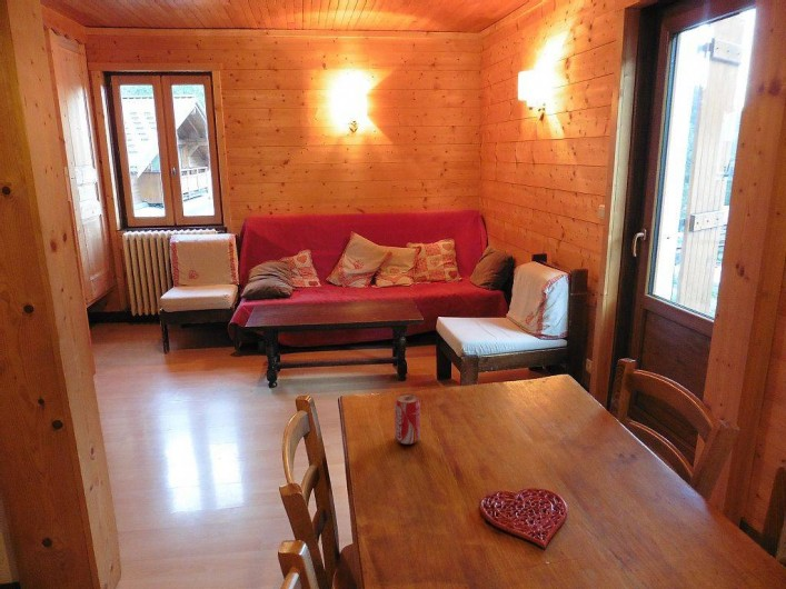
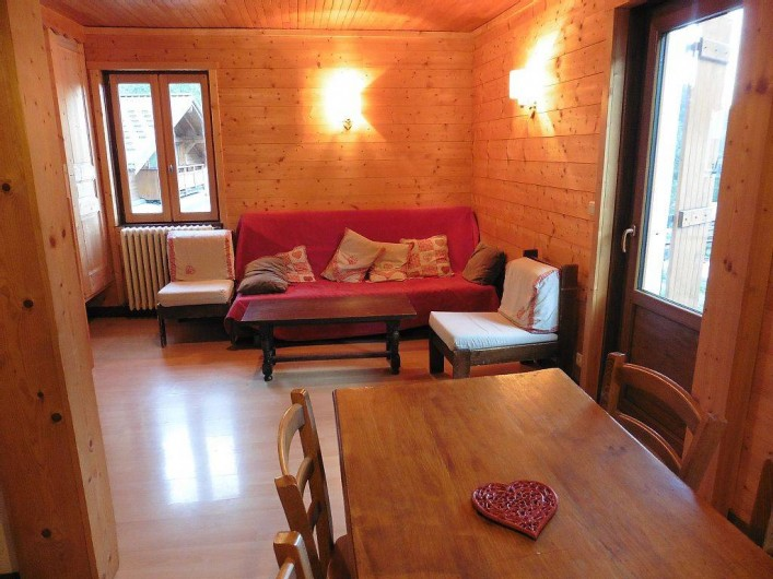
- beverage can (407, 419)
